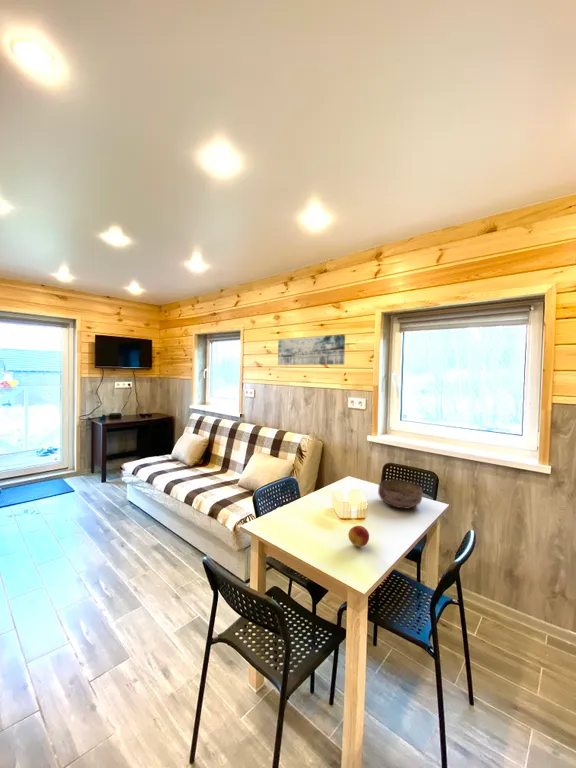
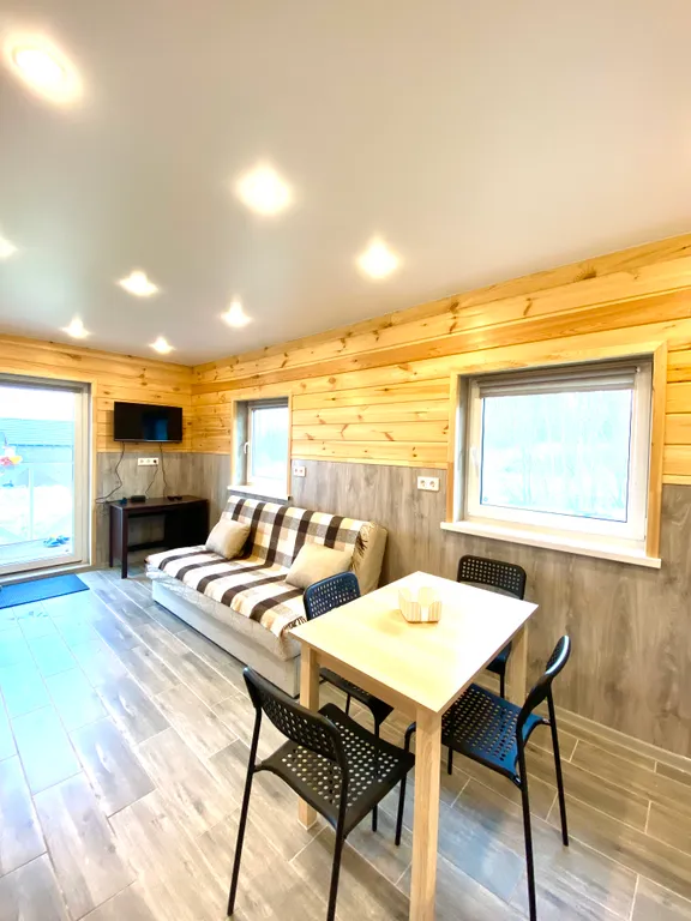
- fruit (358, 536)
- wall art (308, 351)
- bowl (399, 494)
